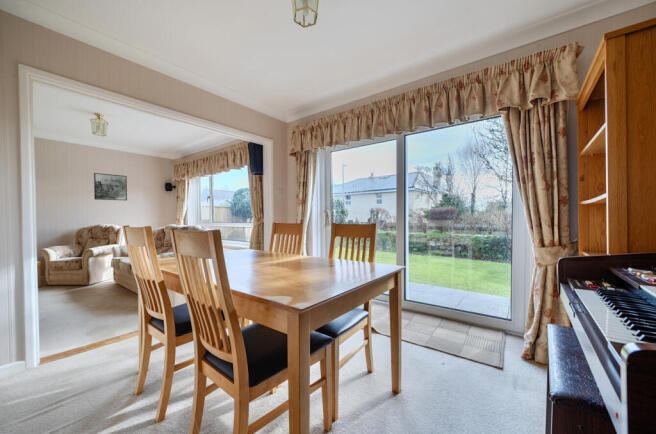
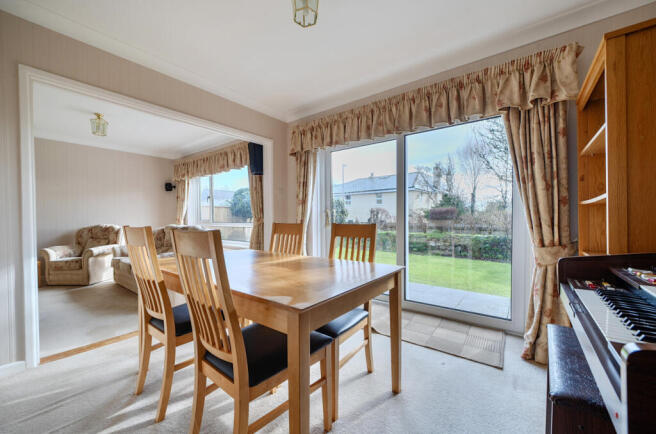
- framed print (111, 187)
